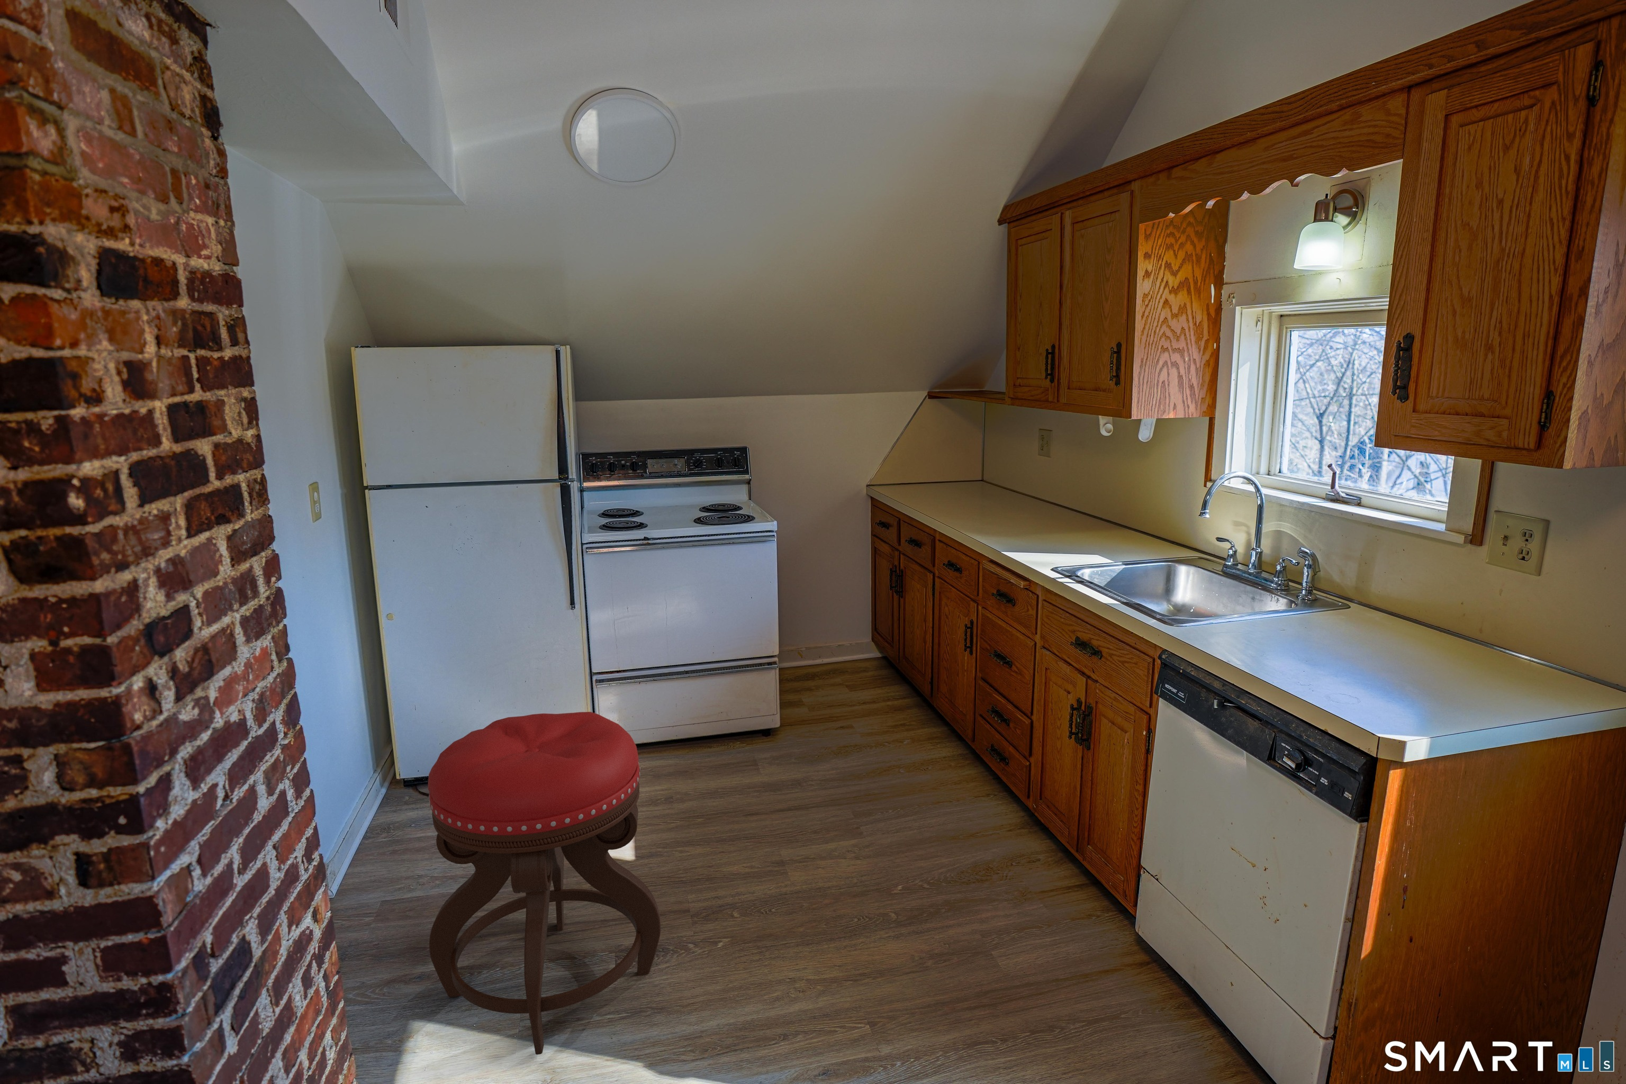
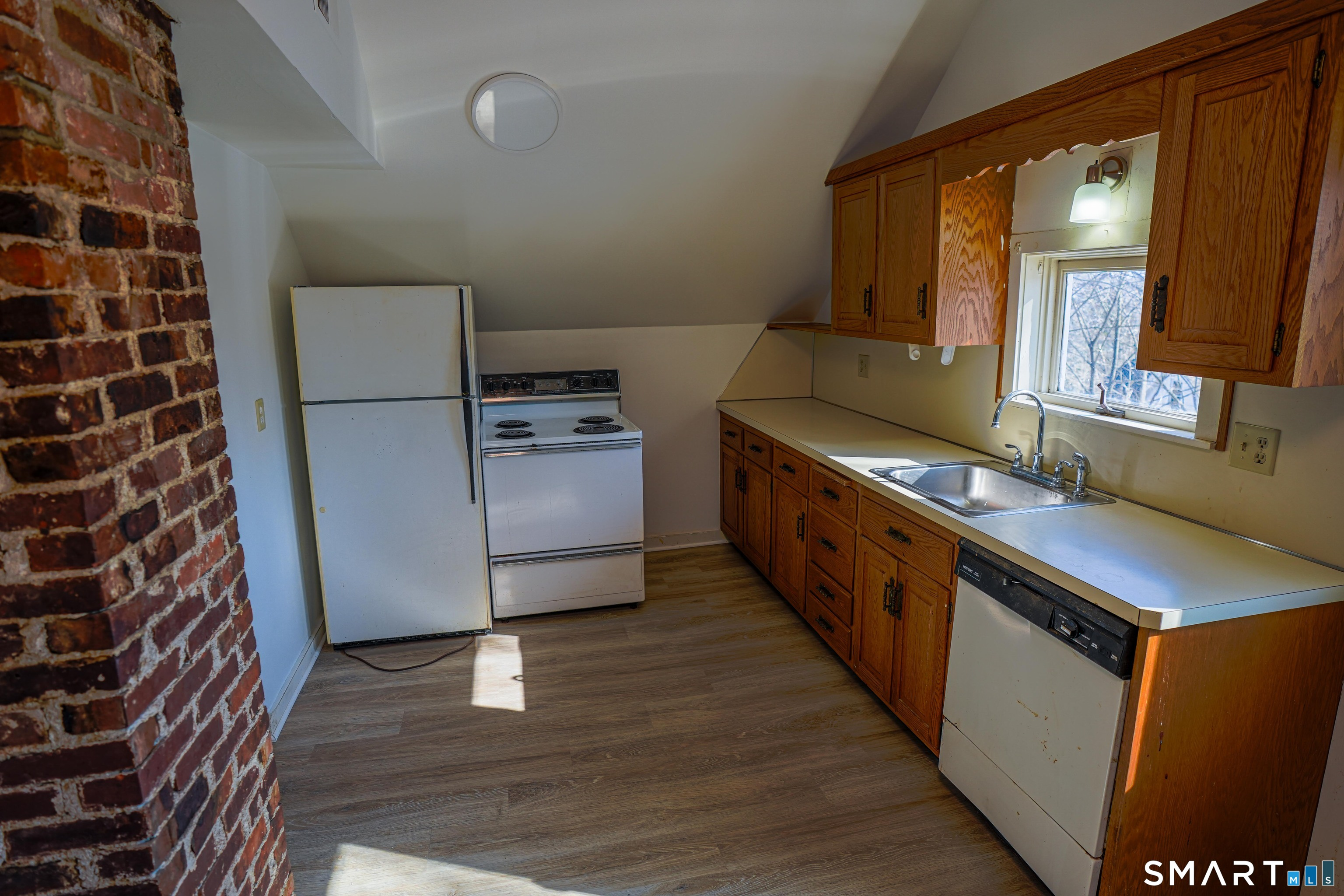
- stool (542, 864)
